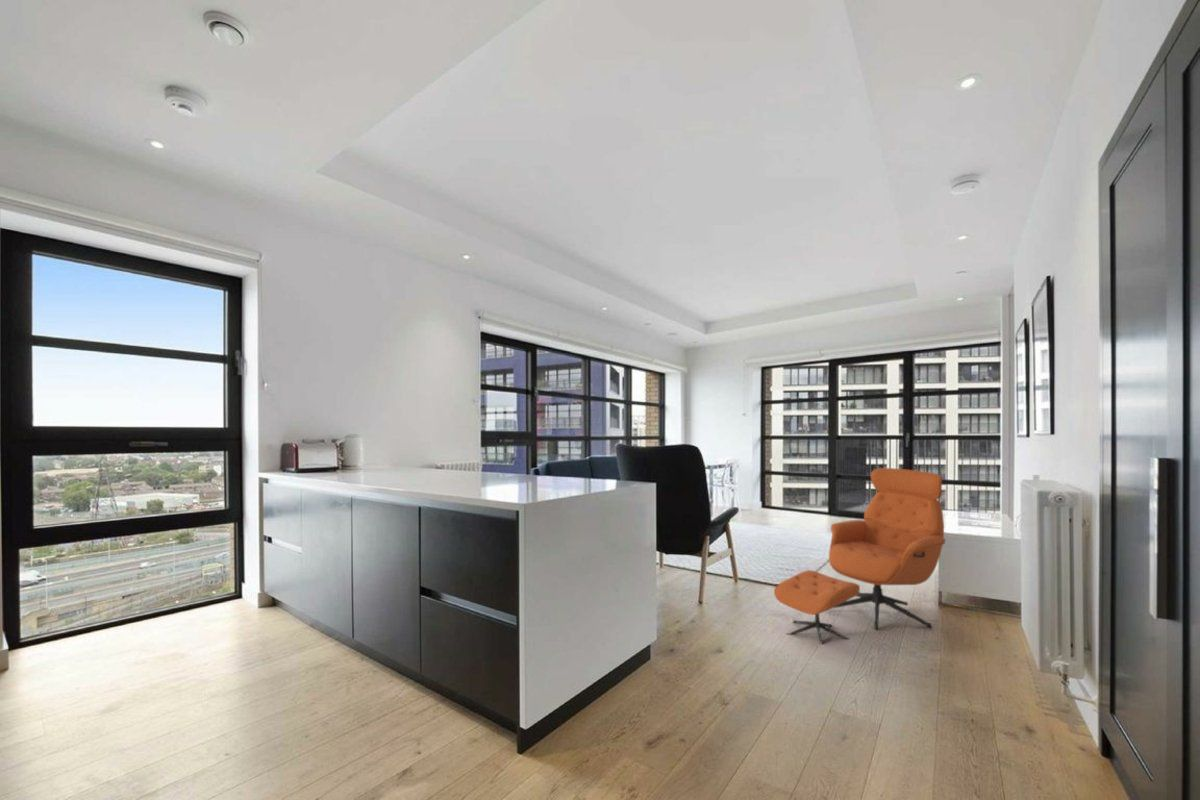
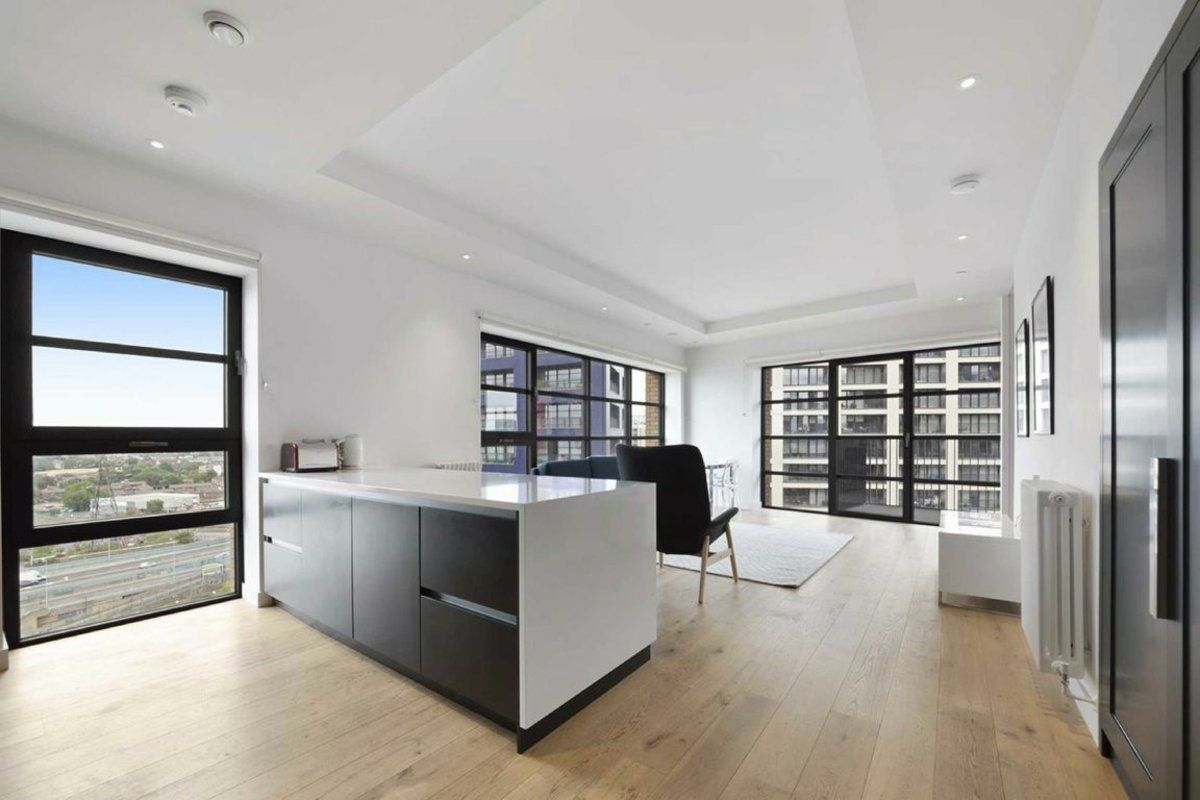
- lounge chair (859, 548)
